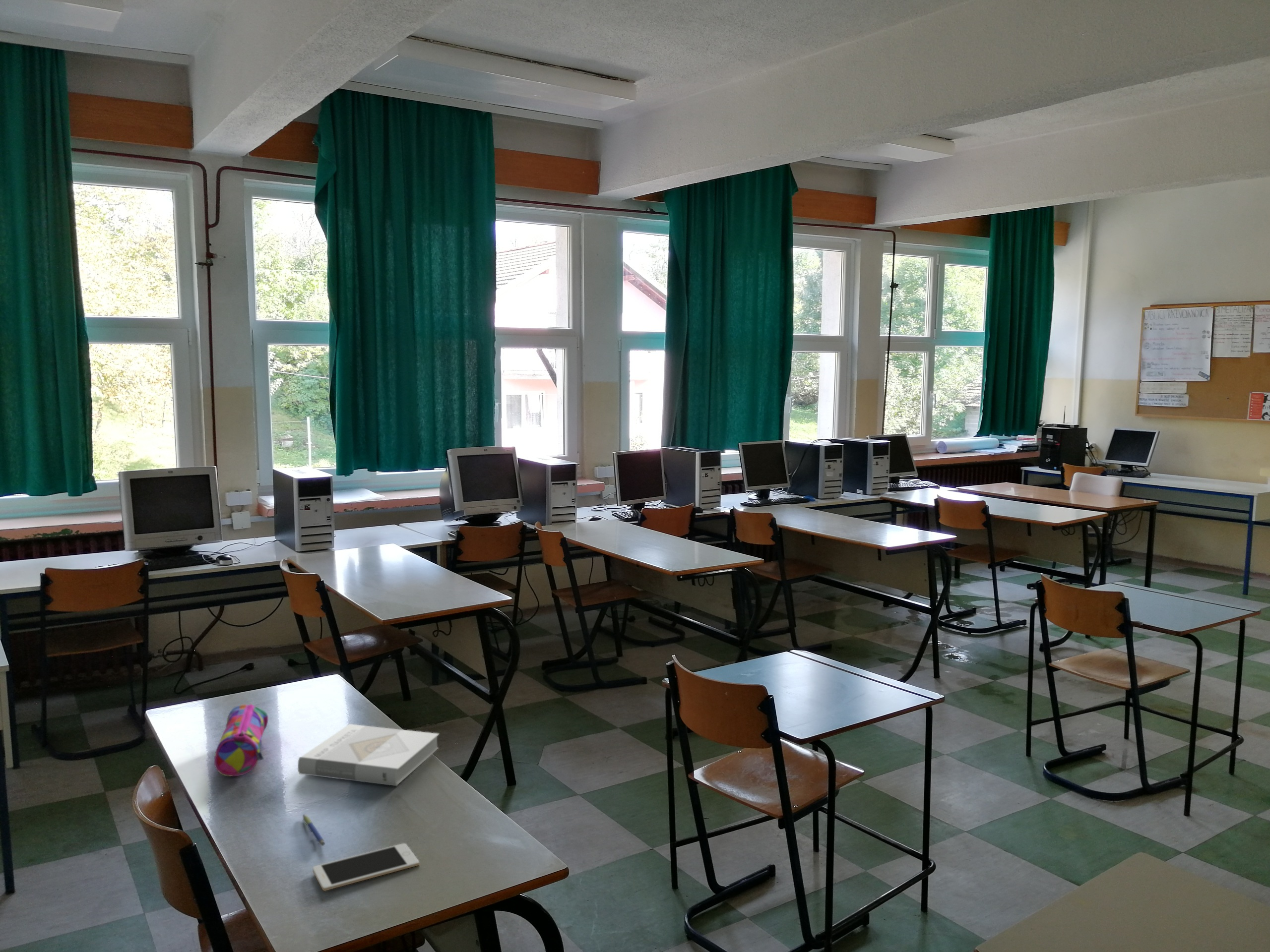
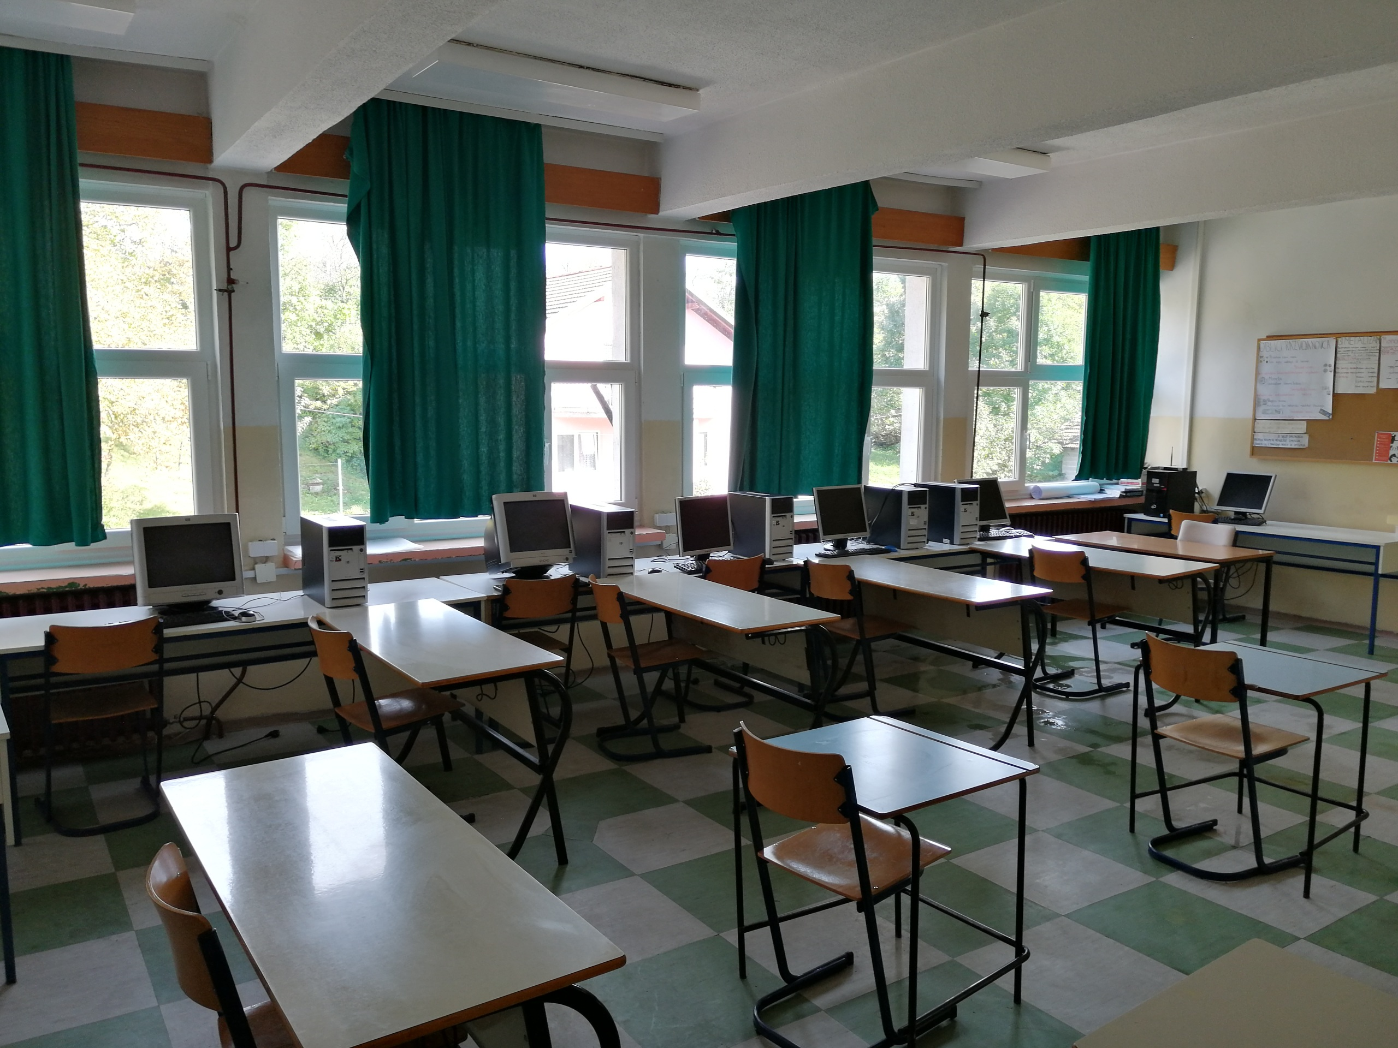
- pencil case (243, 738)
- book (371, 753)
- pen (313, 829)
- cell phone (366, 866)
